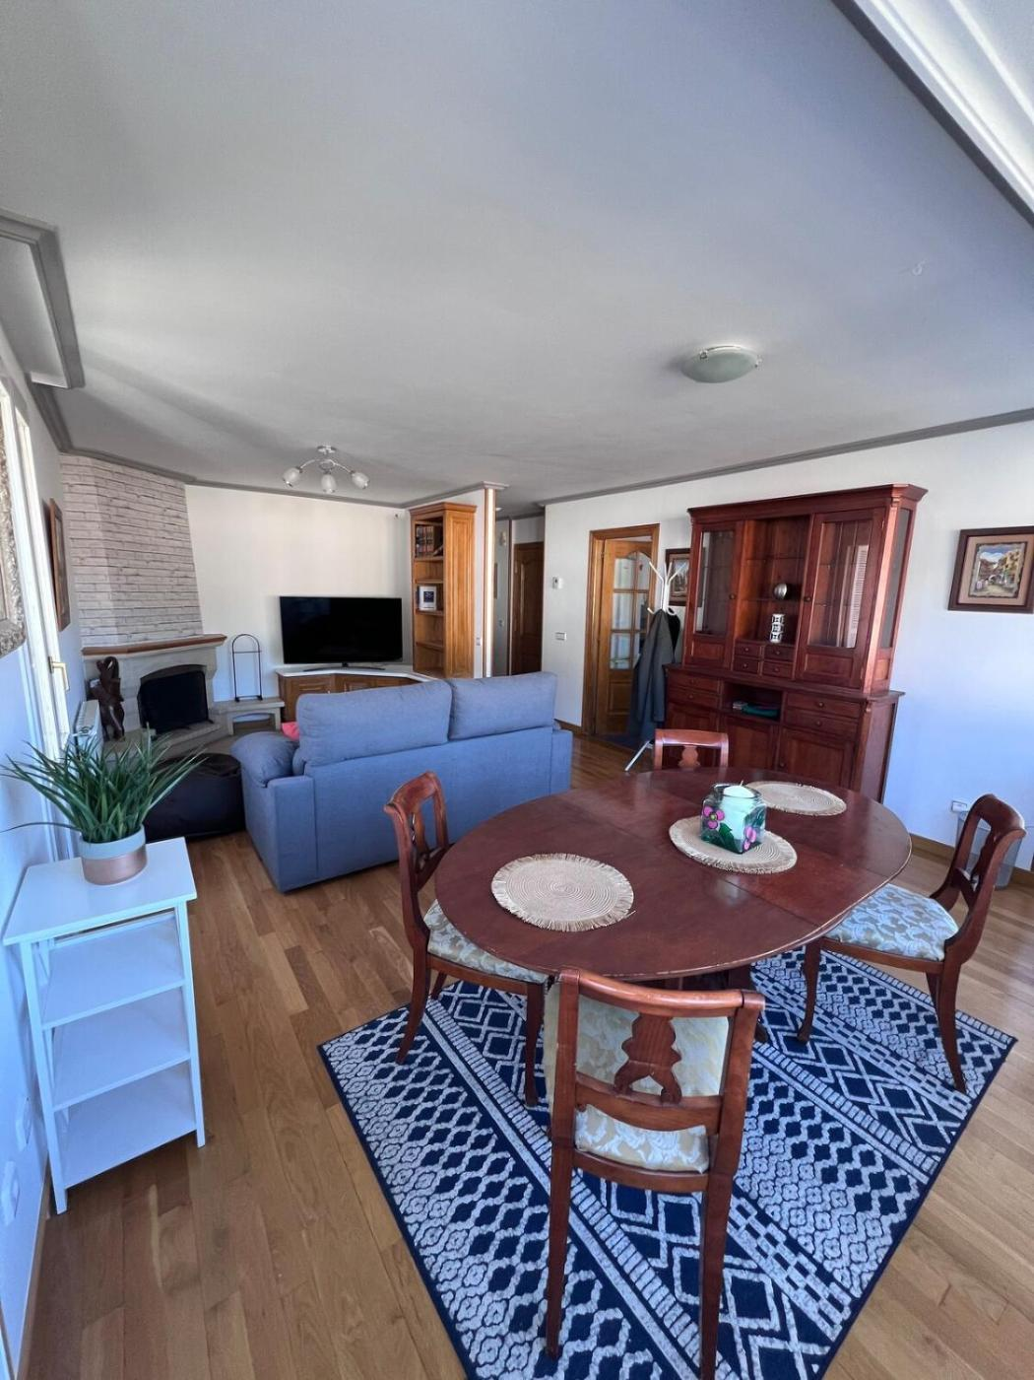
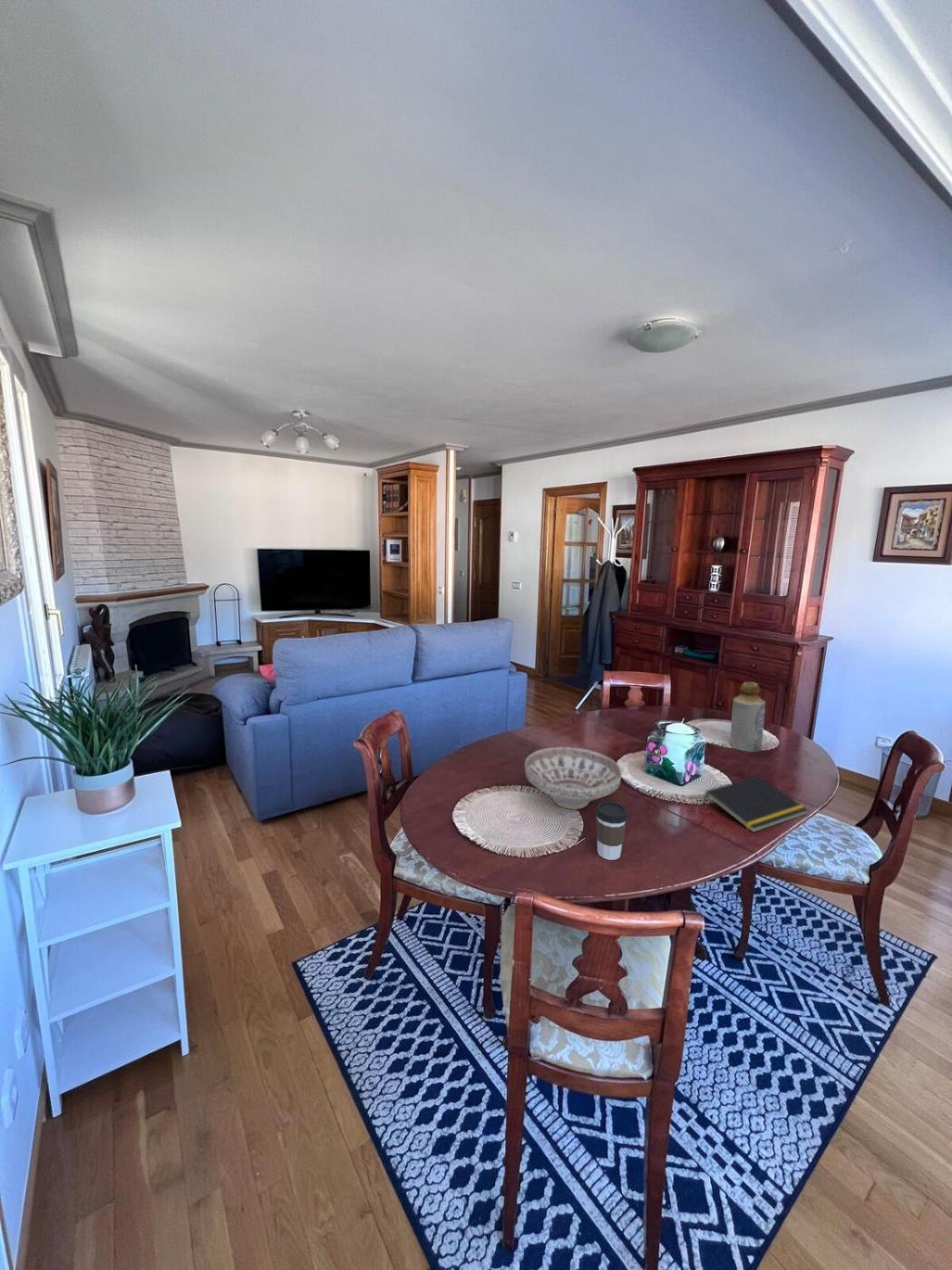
+ decorative bowl (571, 783)
+ notepad (755, 802)
+ coffee cup (610, 831)
+ bottle (748, 715)
